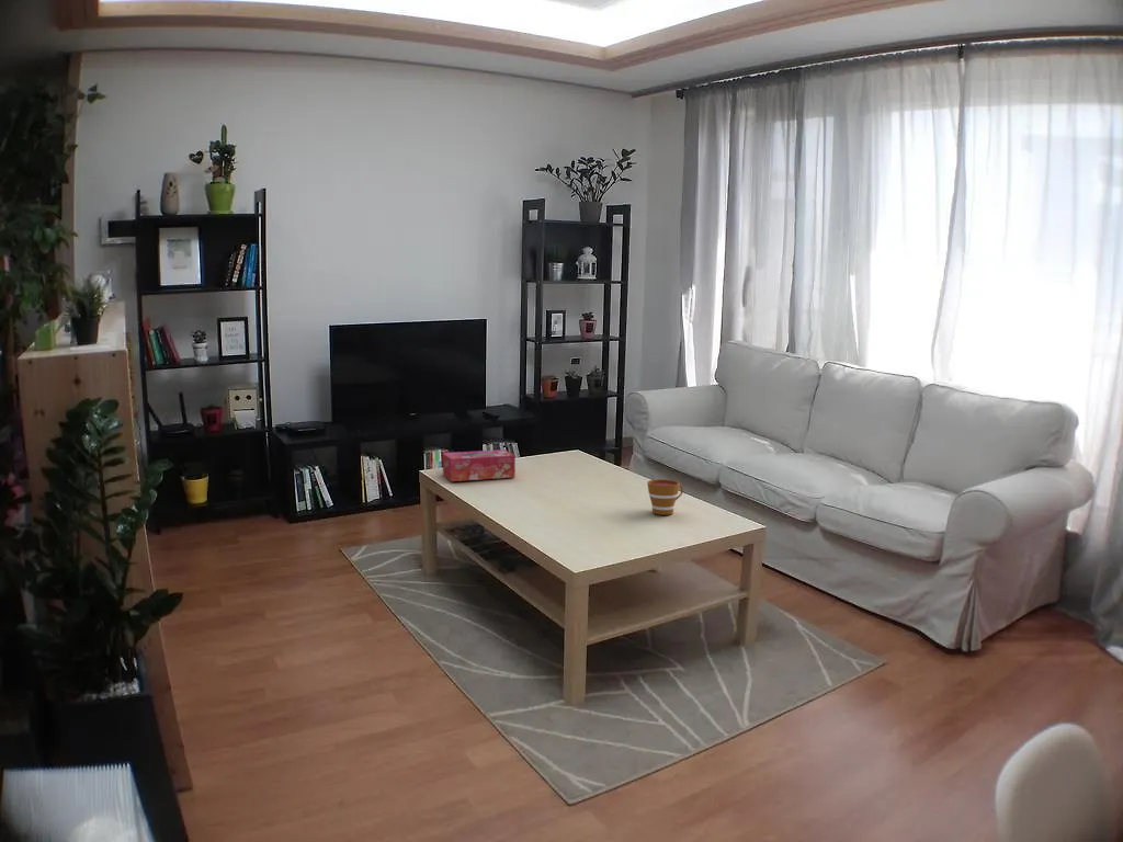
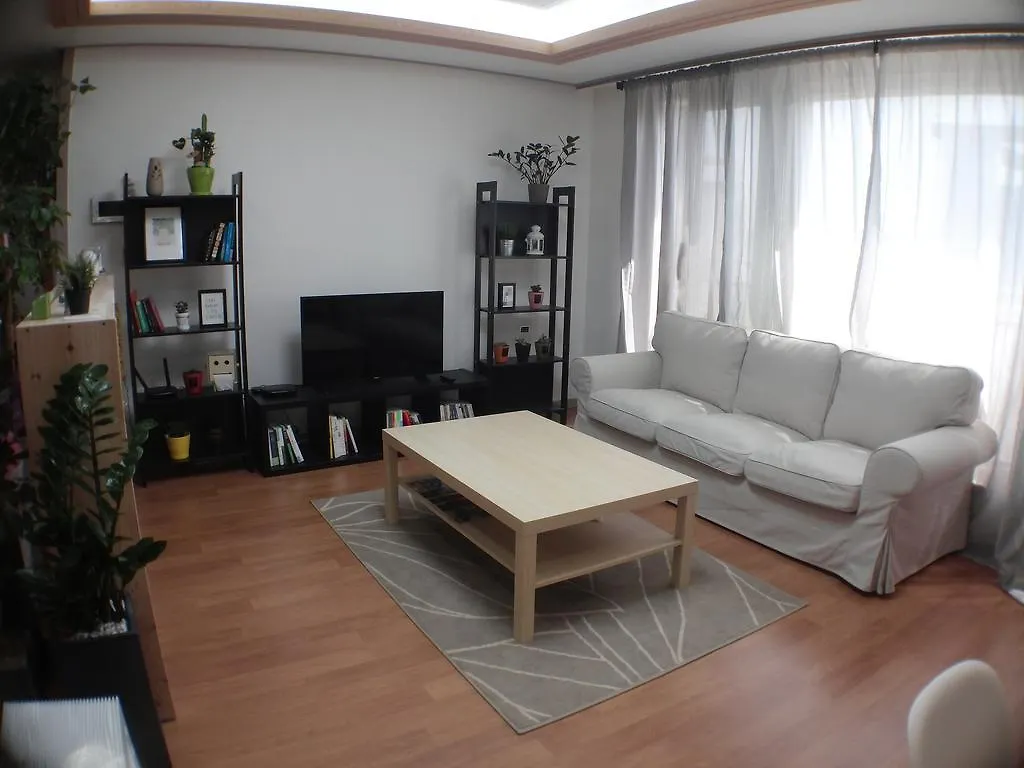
- tissue box (478, 465)
- cup (665, 497)
